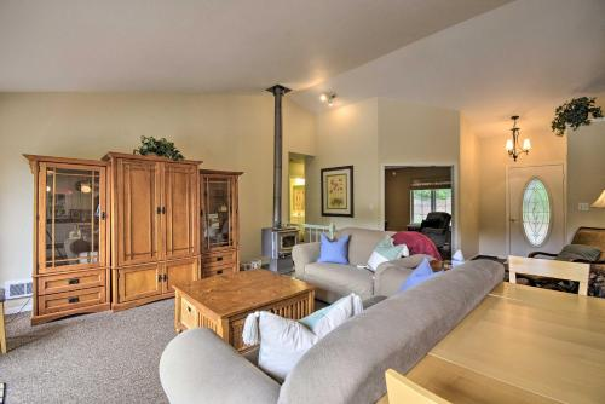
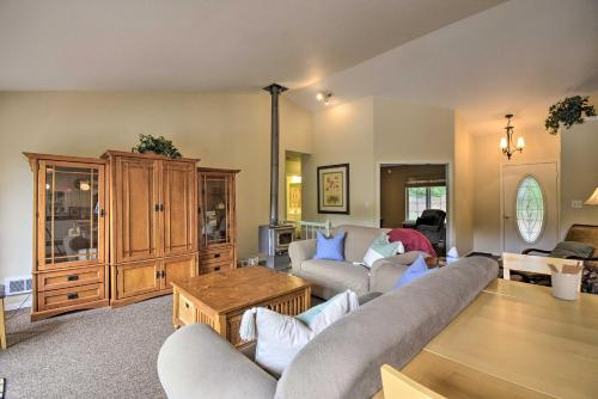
+ utensil holder (567, 280)
